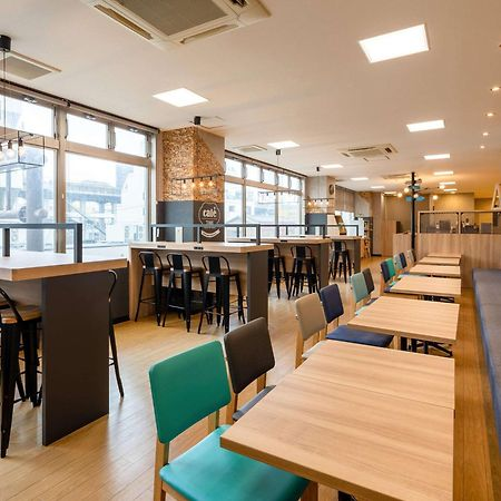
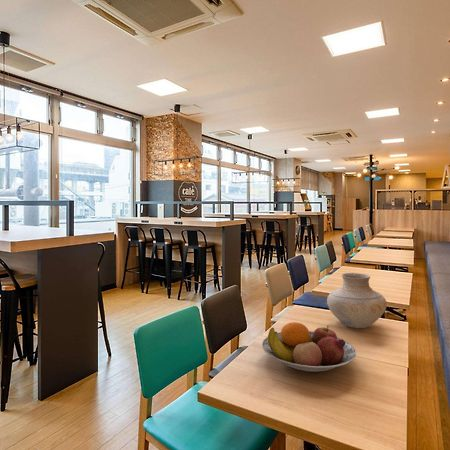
+ vase (355, 300)
+ fruit bowl (307, 342)
